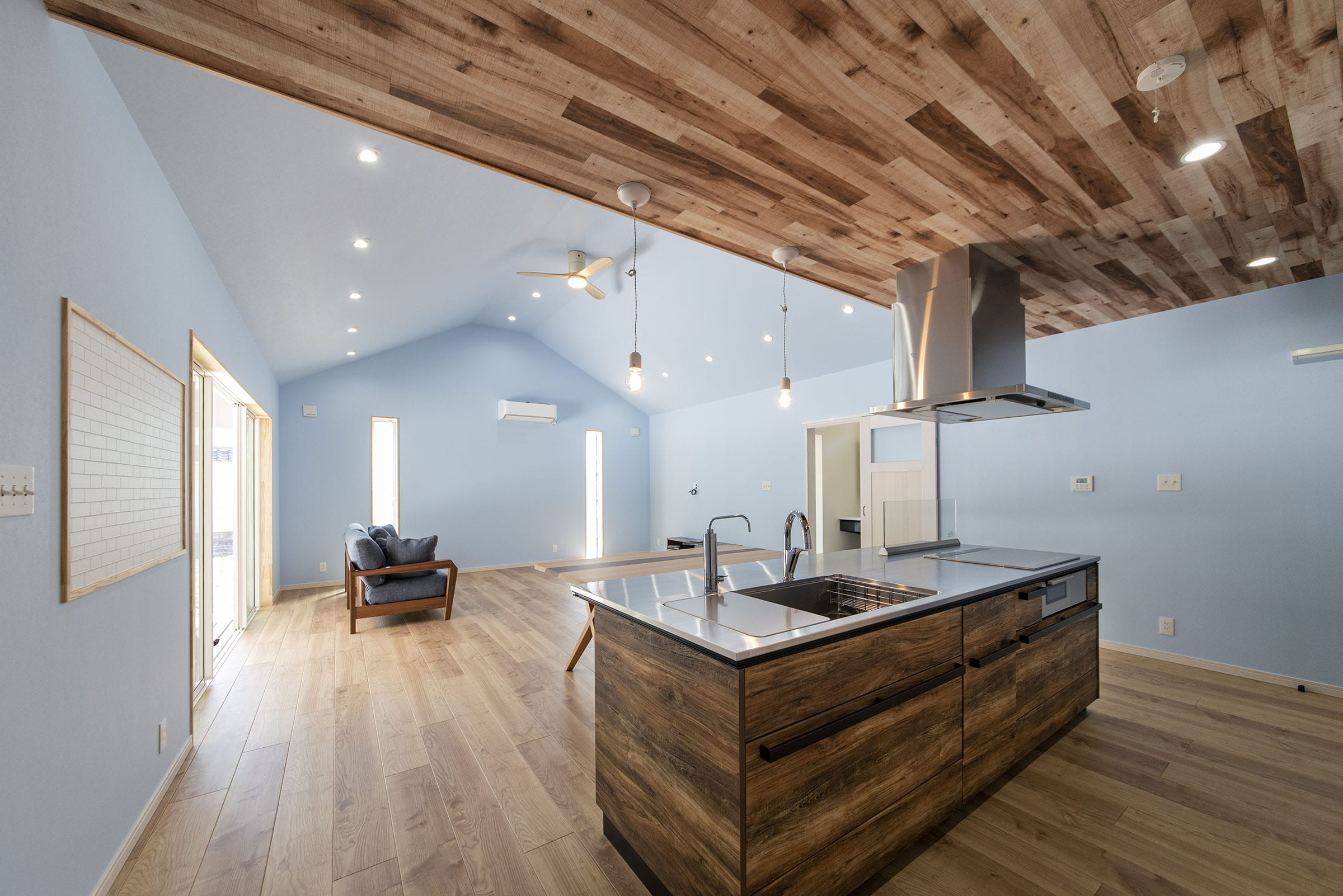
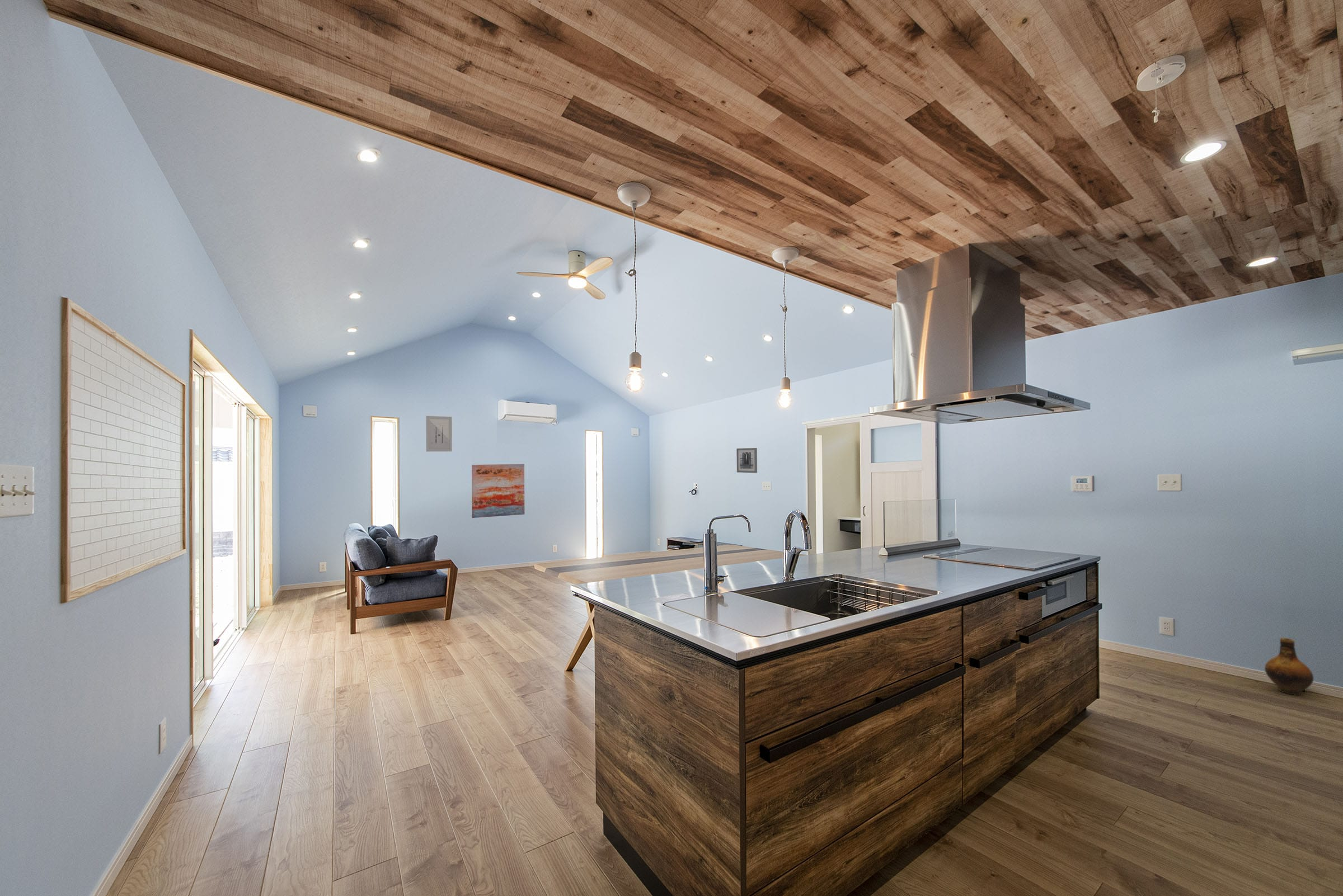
+ wall art (439, 433)
+ ceramic jug (1288, 665)
+ wall art (499, 490)
+ wall art (746, 460)
